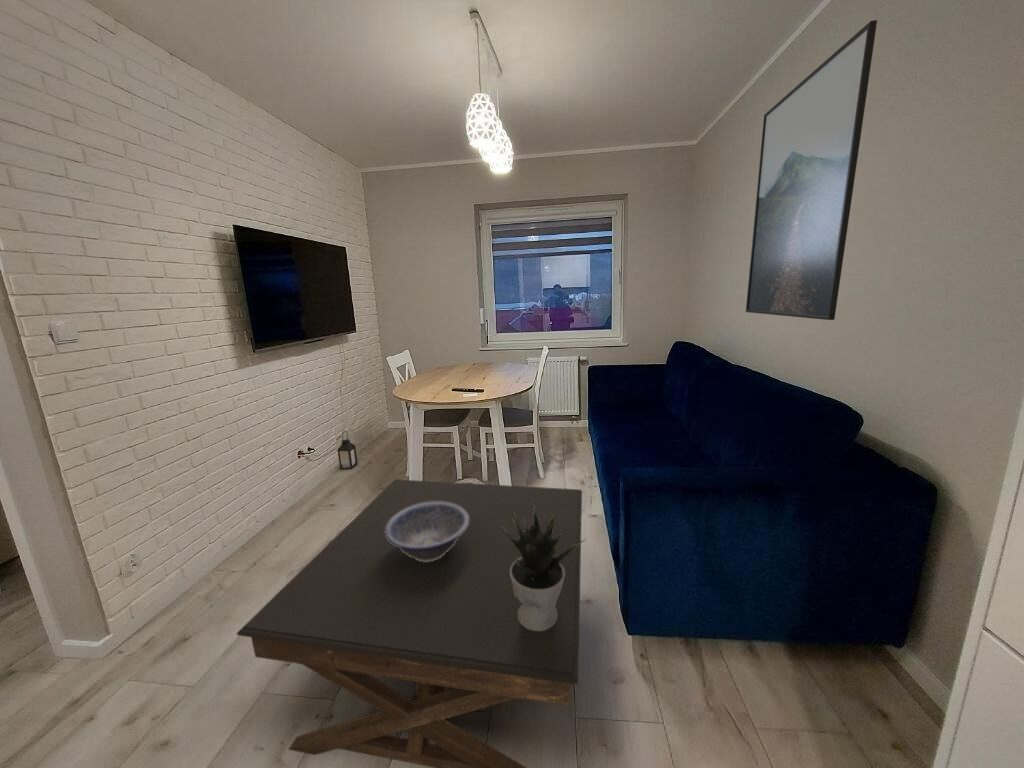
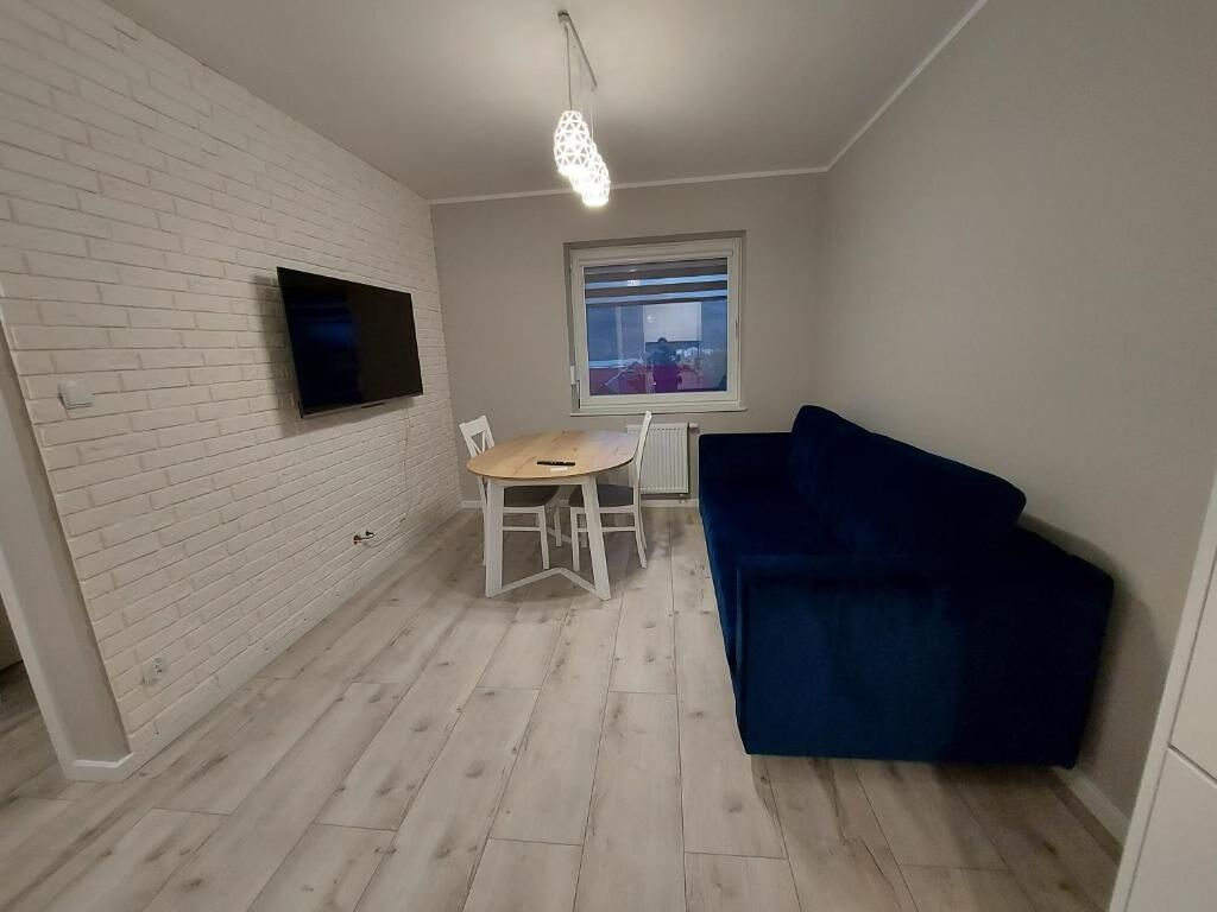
- decorative bowl (428, 536)
- lantern (346, 449)
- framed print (794, 203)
- potted plant (532, 565)
- coffee table (456, 596)
